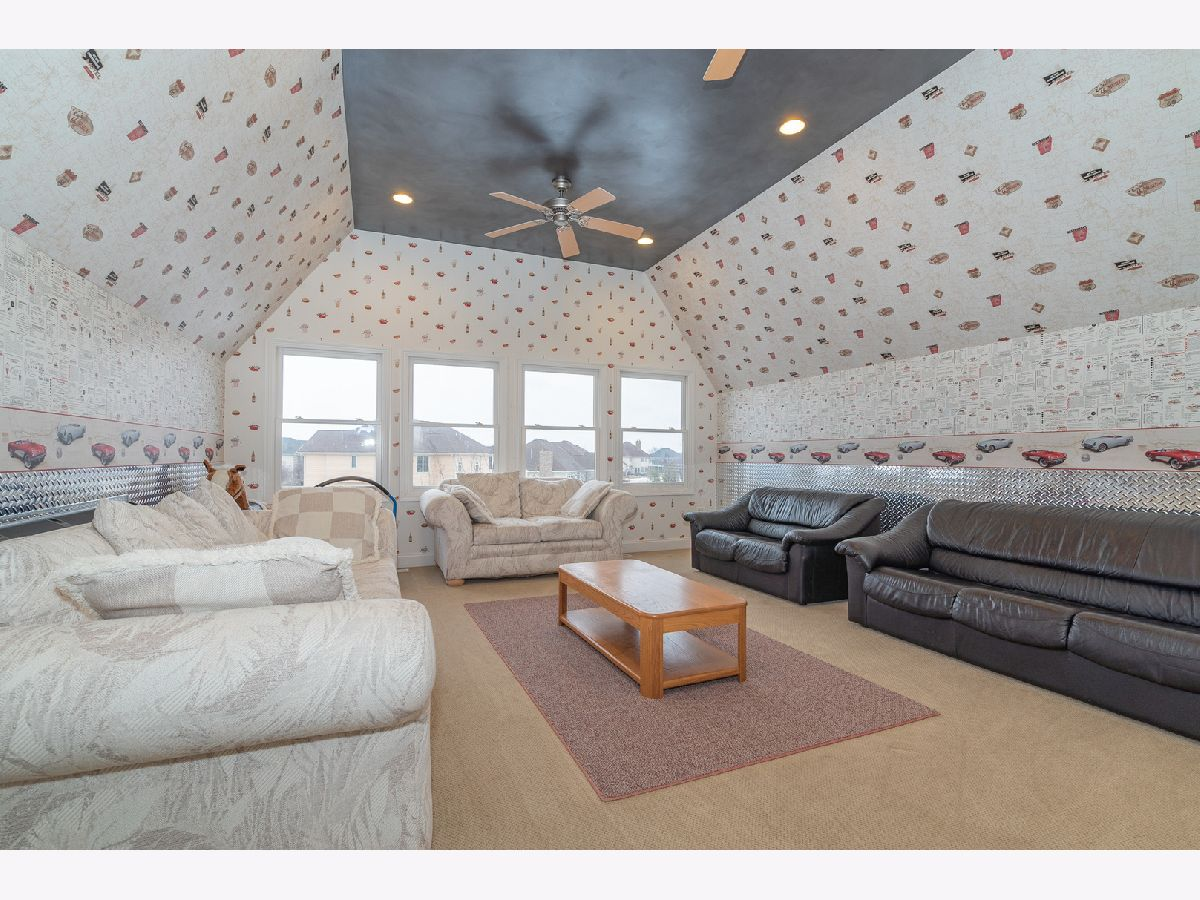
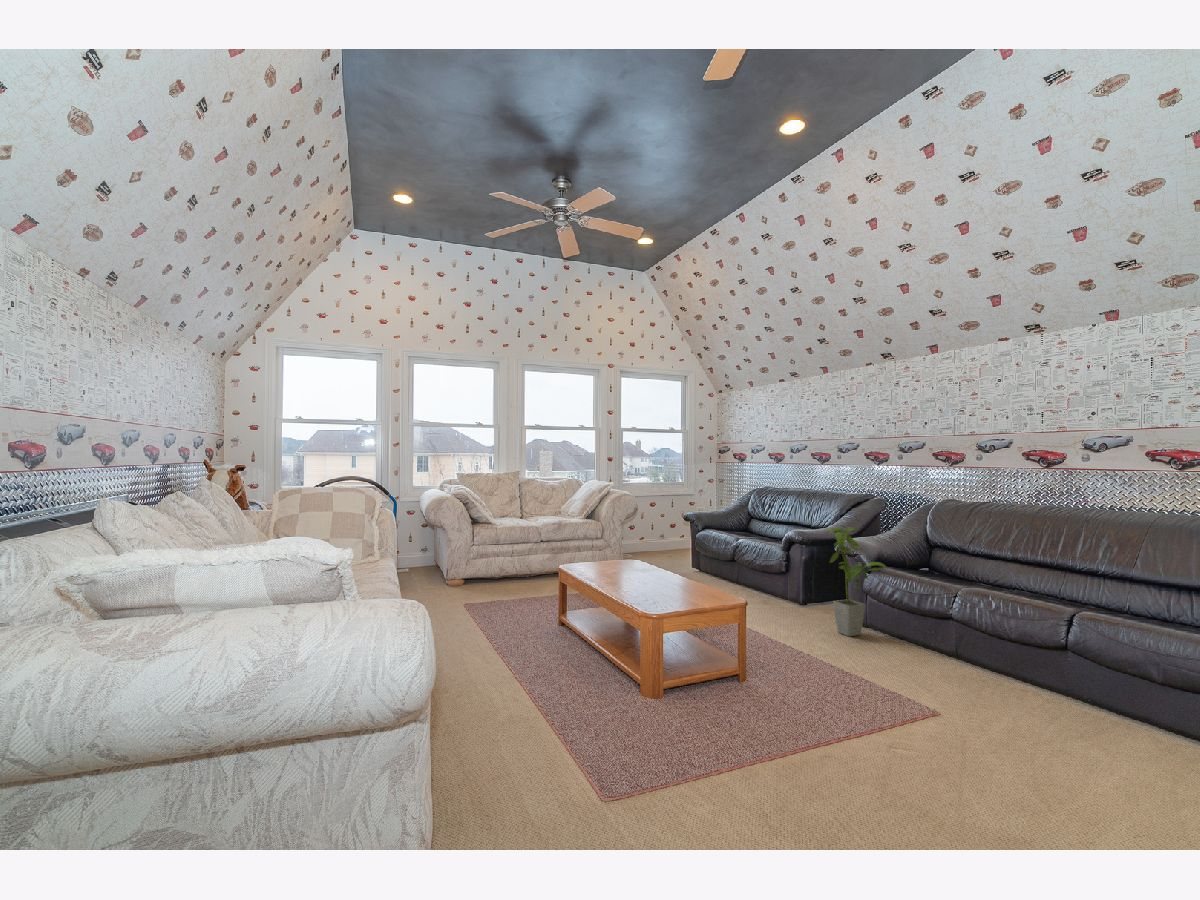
+ house plant (850, 581)
